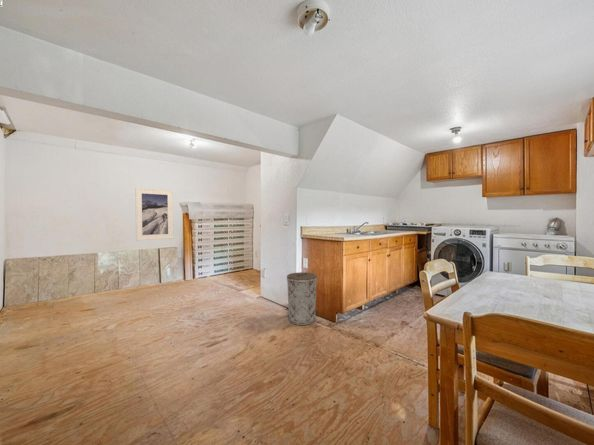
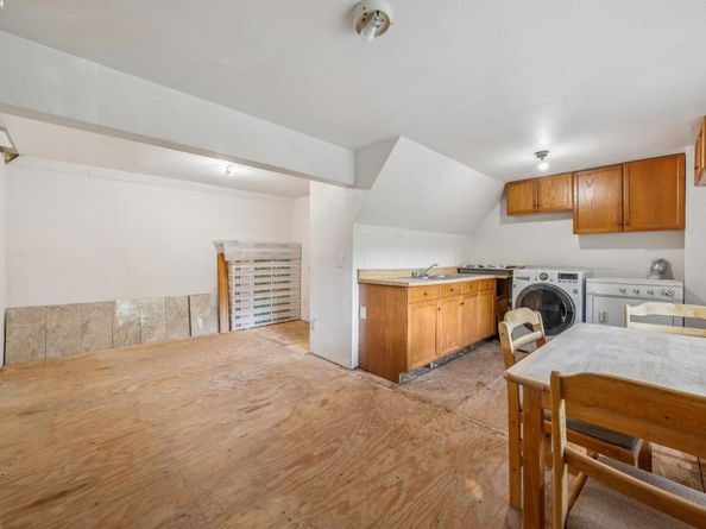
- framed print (155, 214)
- trash can (301, 296)
